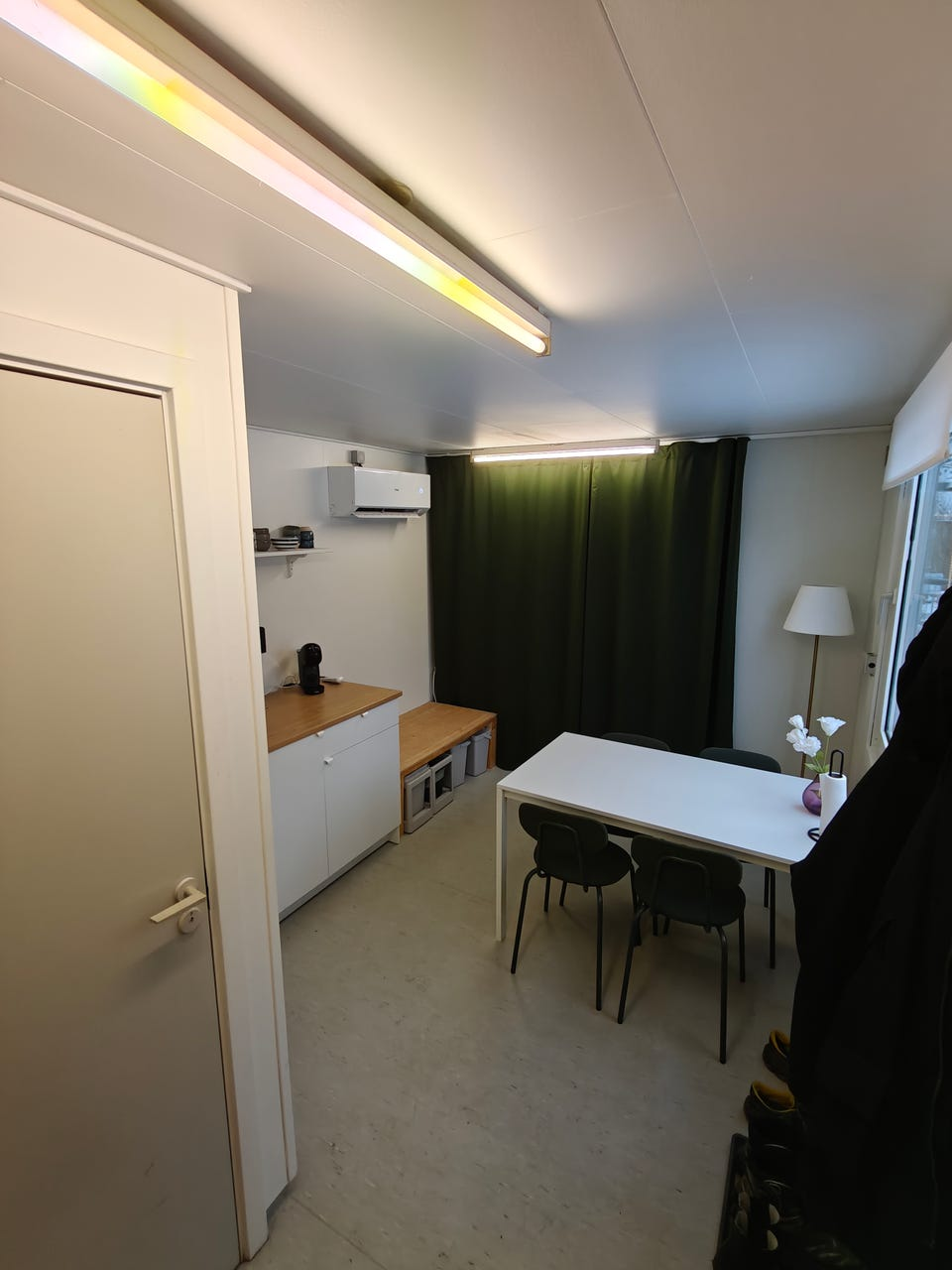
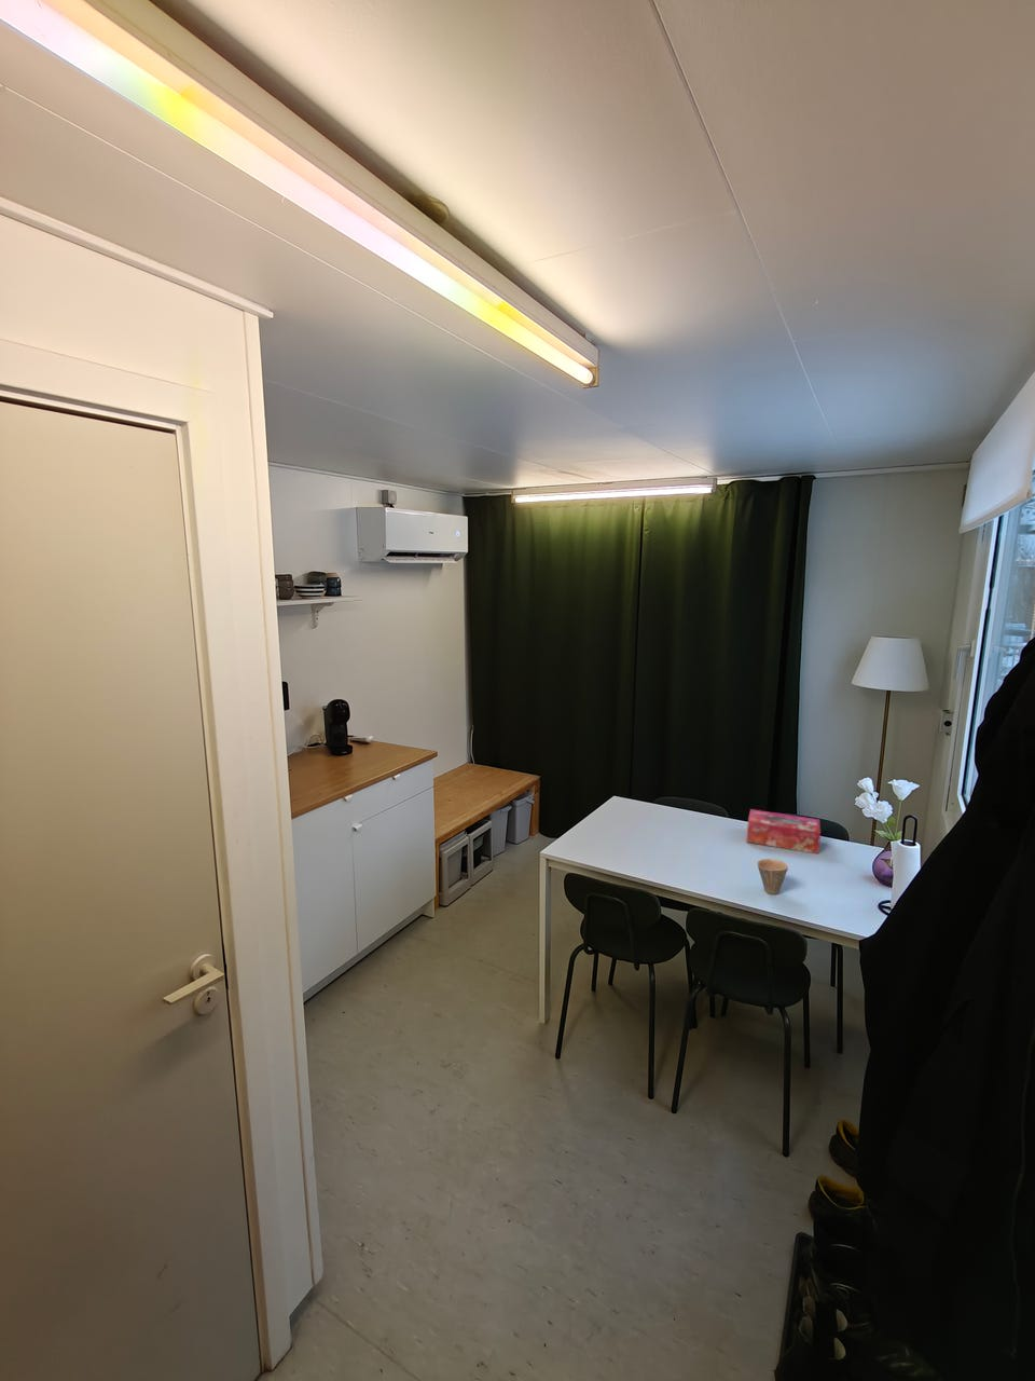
+ cup (771, 878)
+ tissue box (783, 830)
